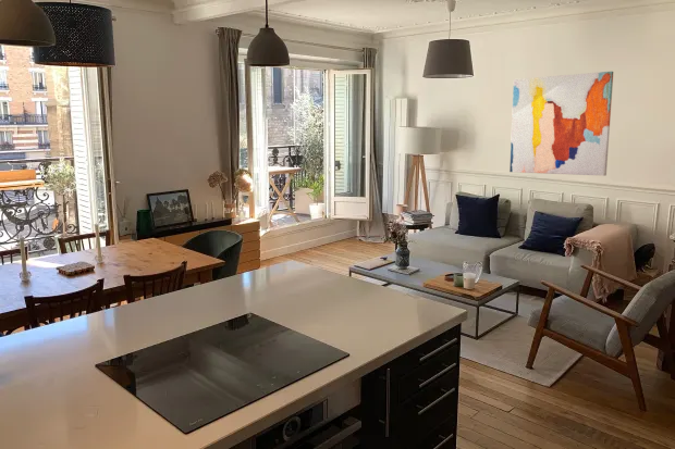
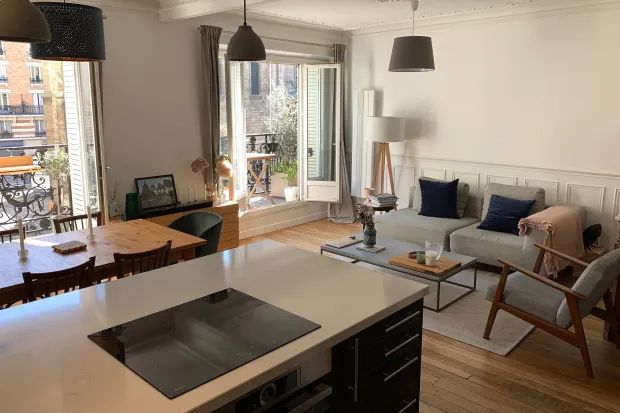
- wall art (557, 125)
